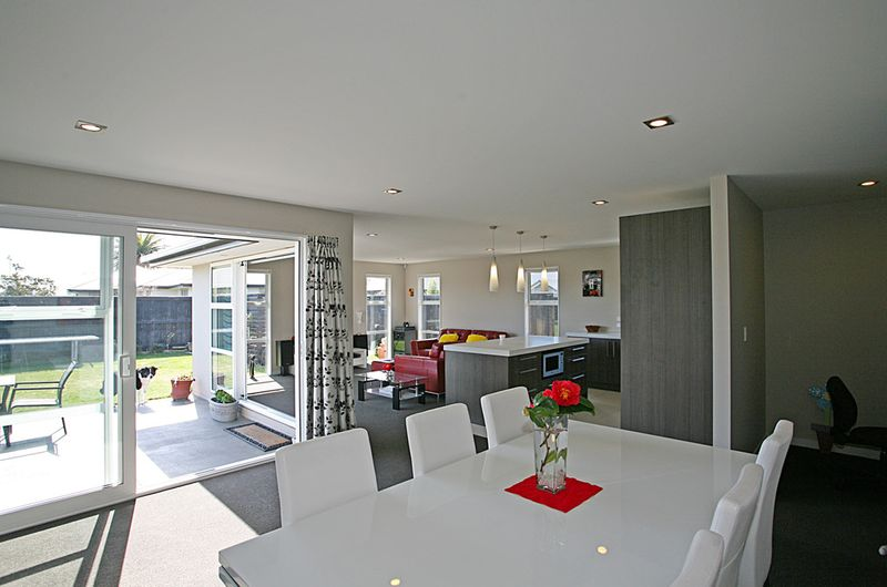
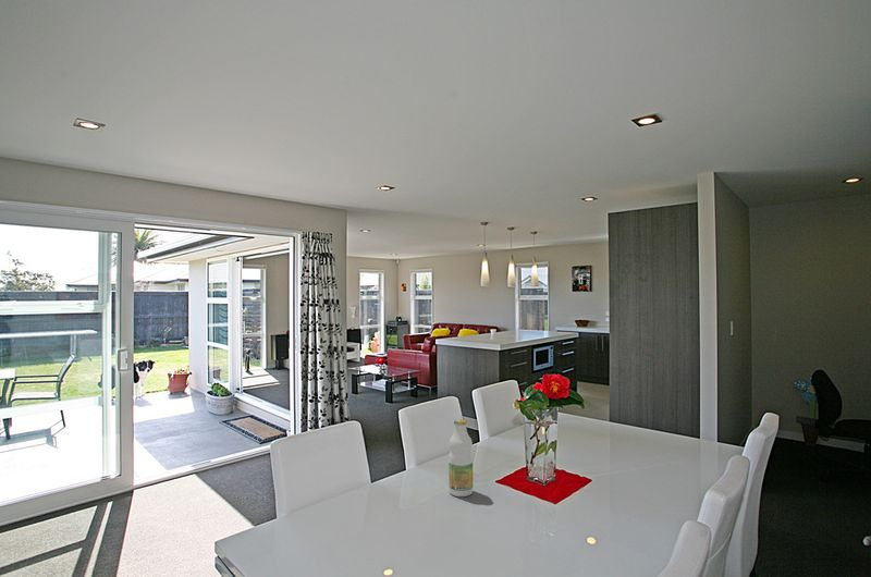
+ bottle (461, 456)
